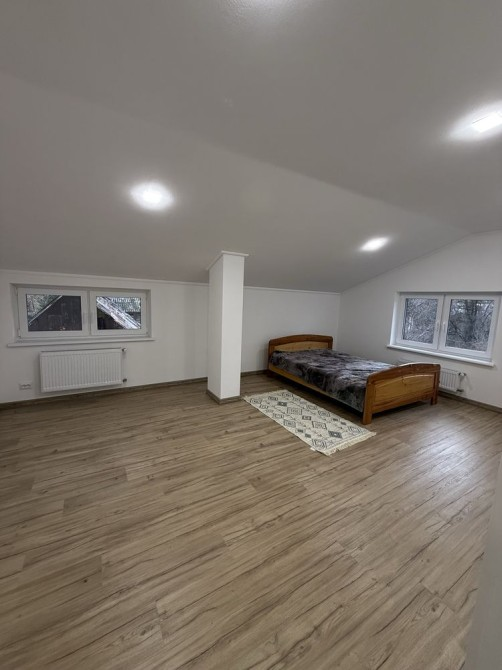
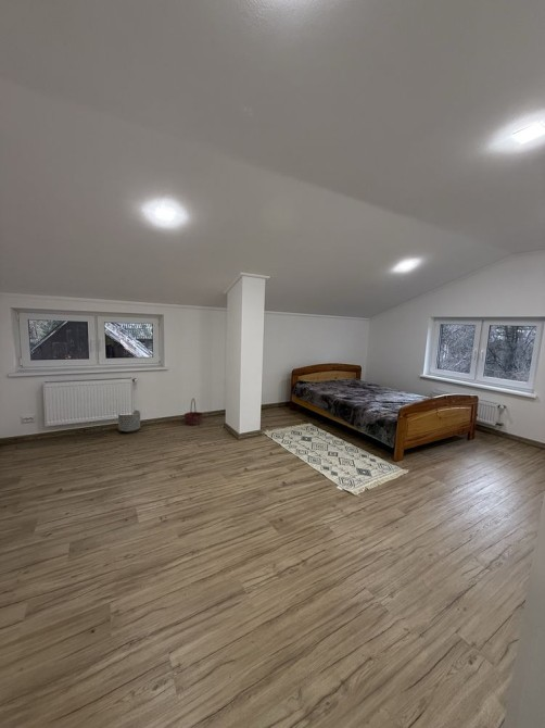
+ planter (129, 422)
+ basket (193, 412)
